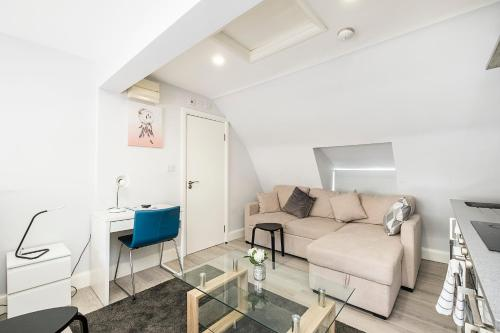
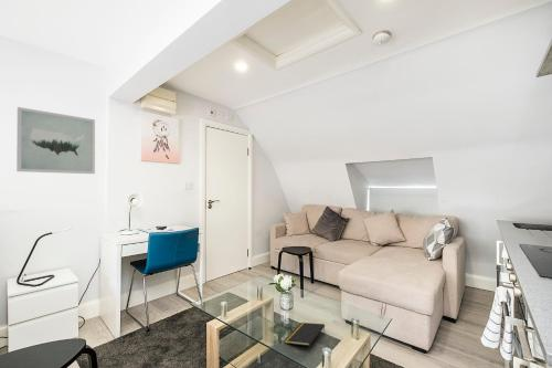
+ notepad (305, 333)
+ wall art (59, 143)
